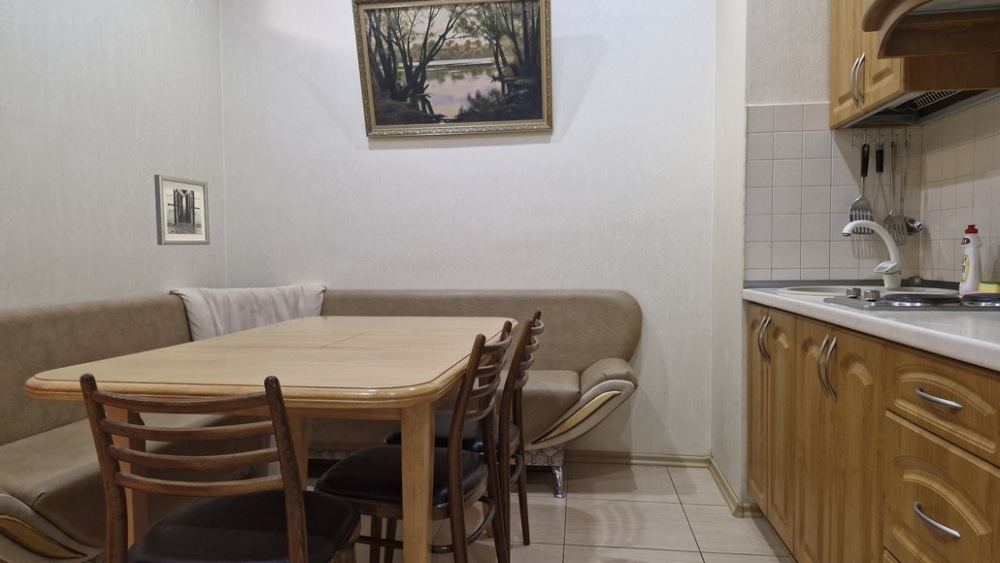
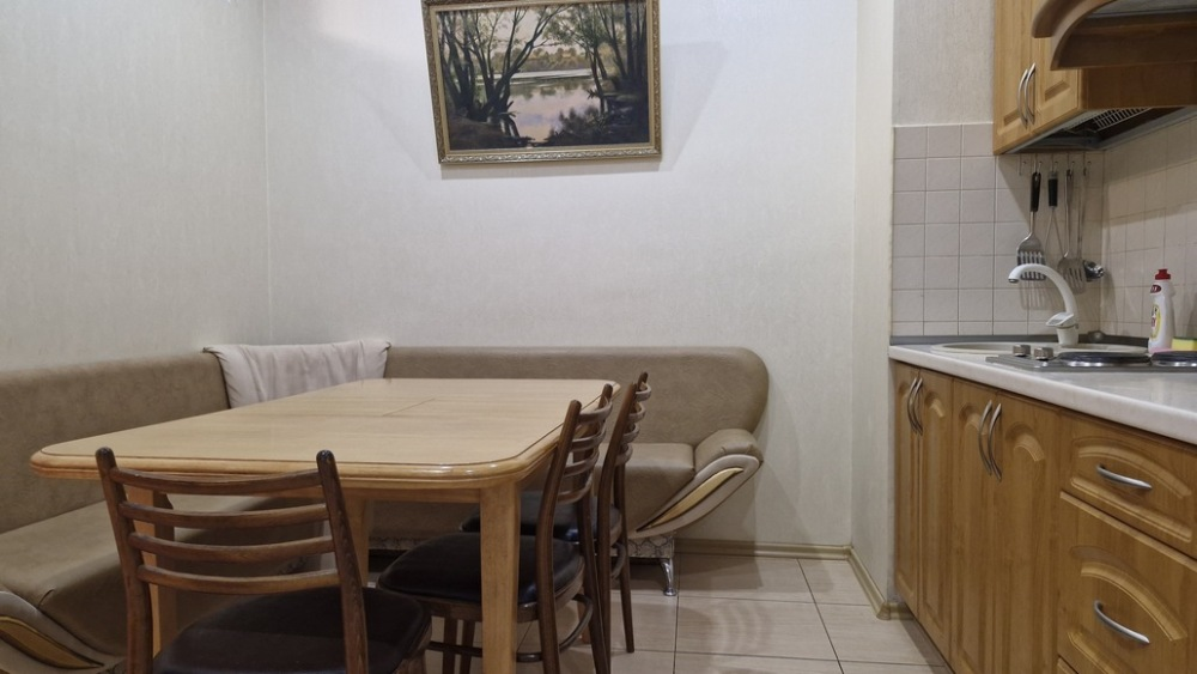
- wall art (183, 211)
